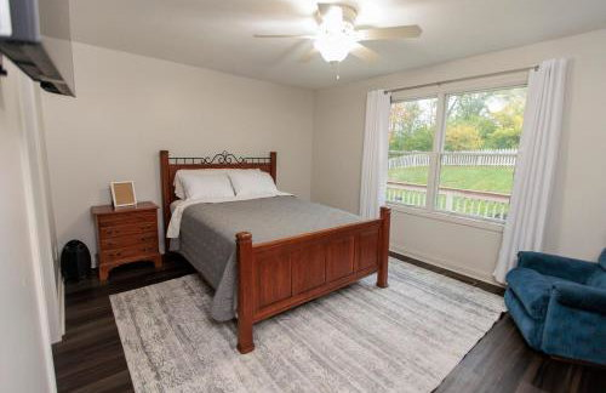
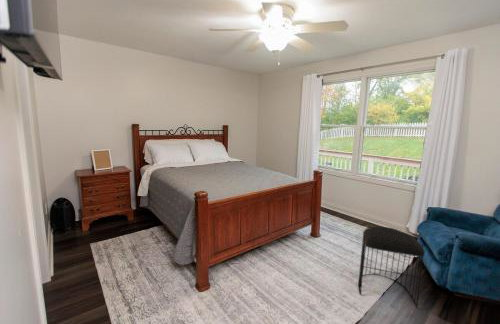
+ stool (387, 261)
